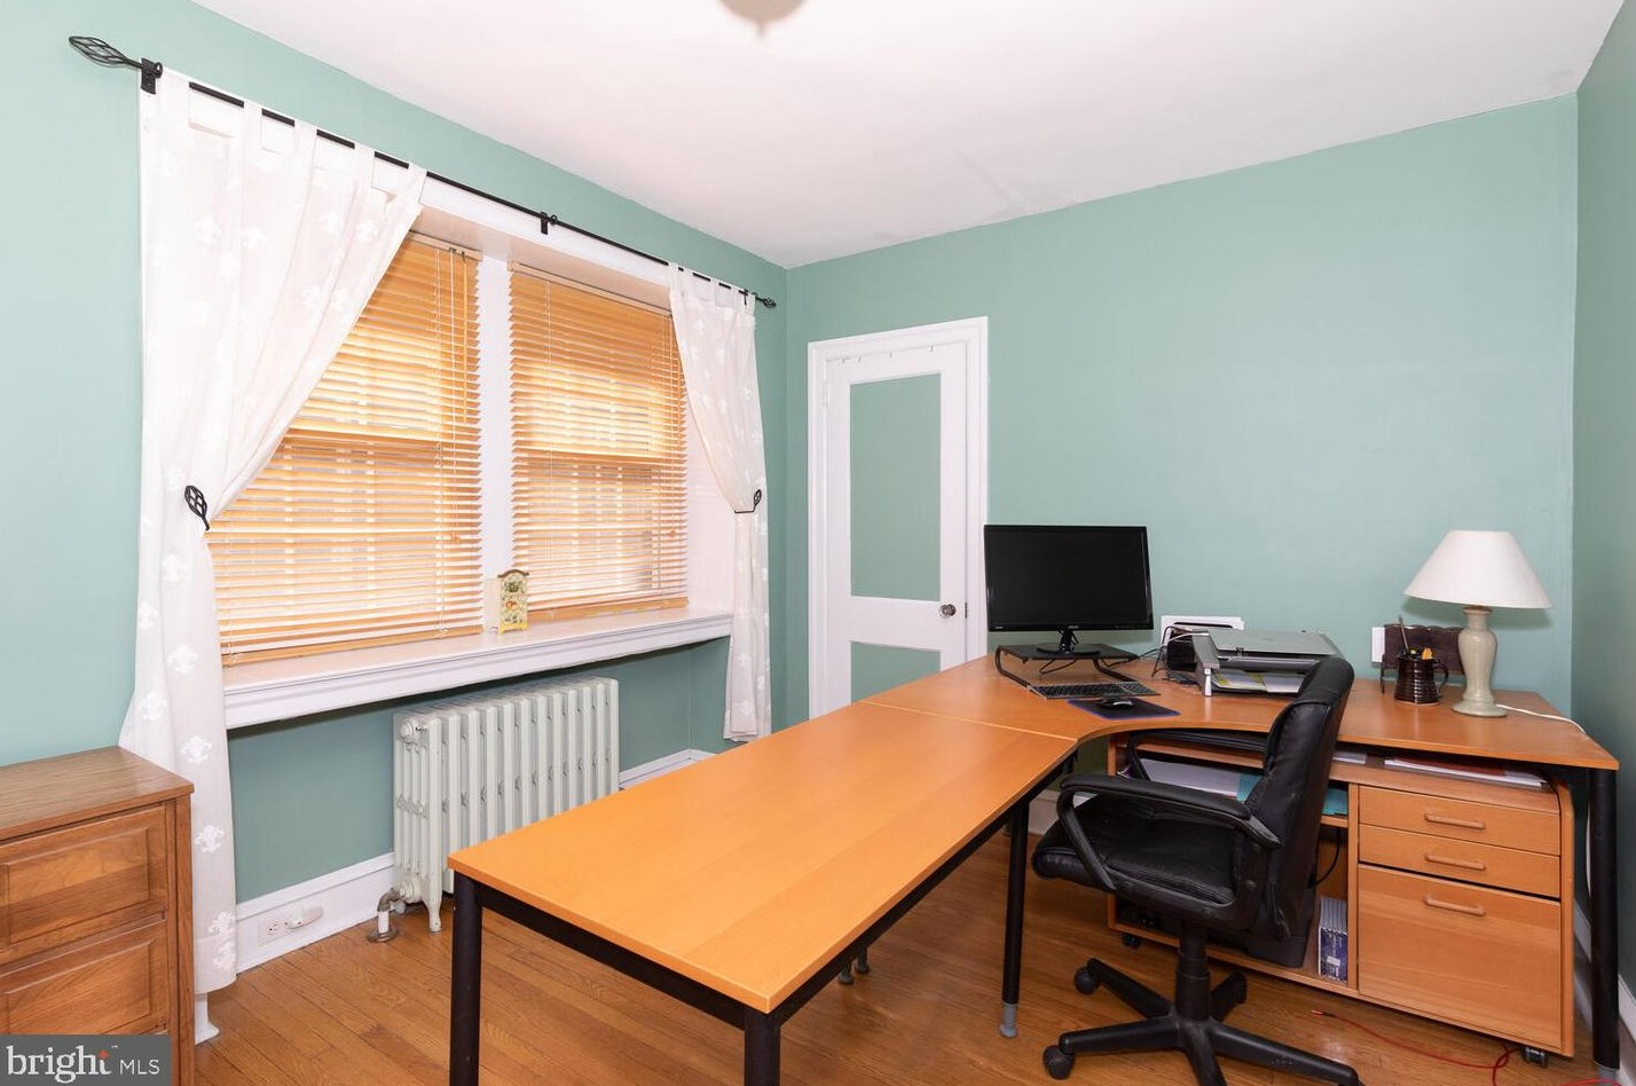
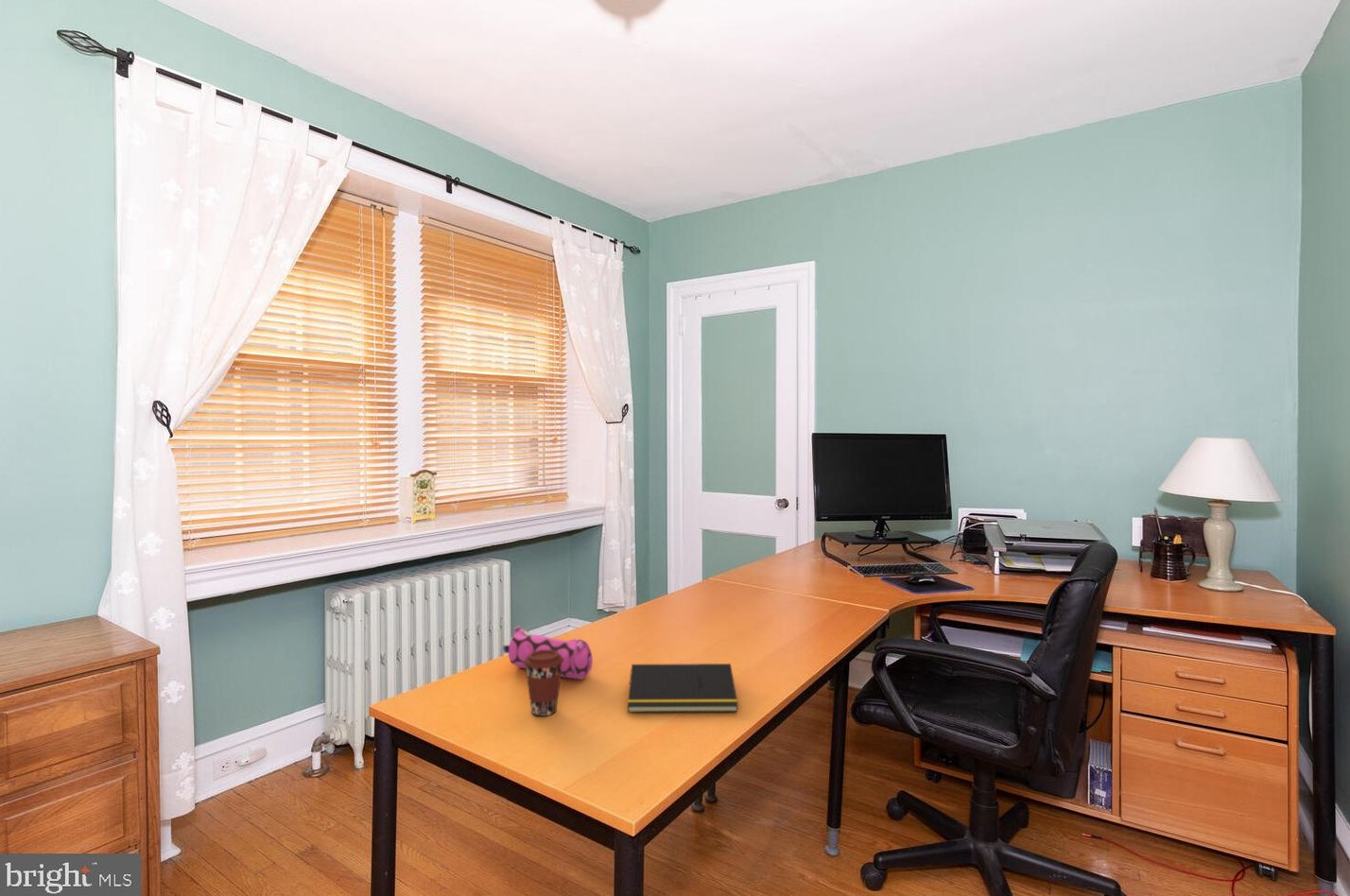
+ notepad (682, 686)
+ coffee cup (544, 682)
+ pencil case (549, 649)
